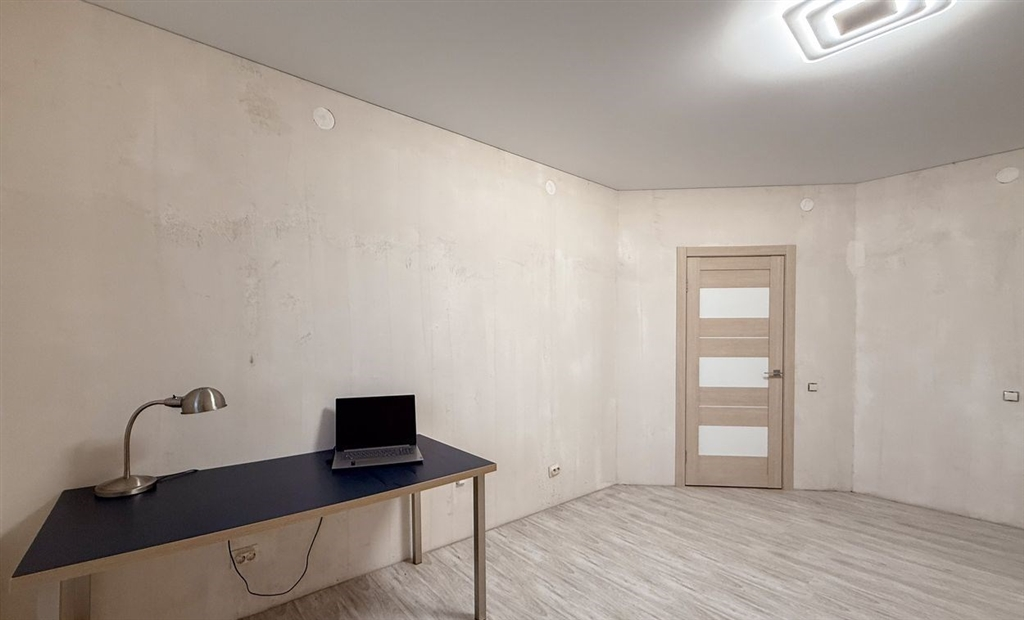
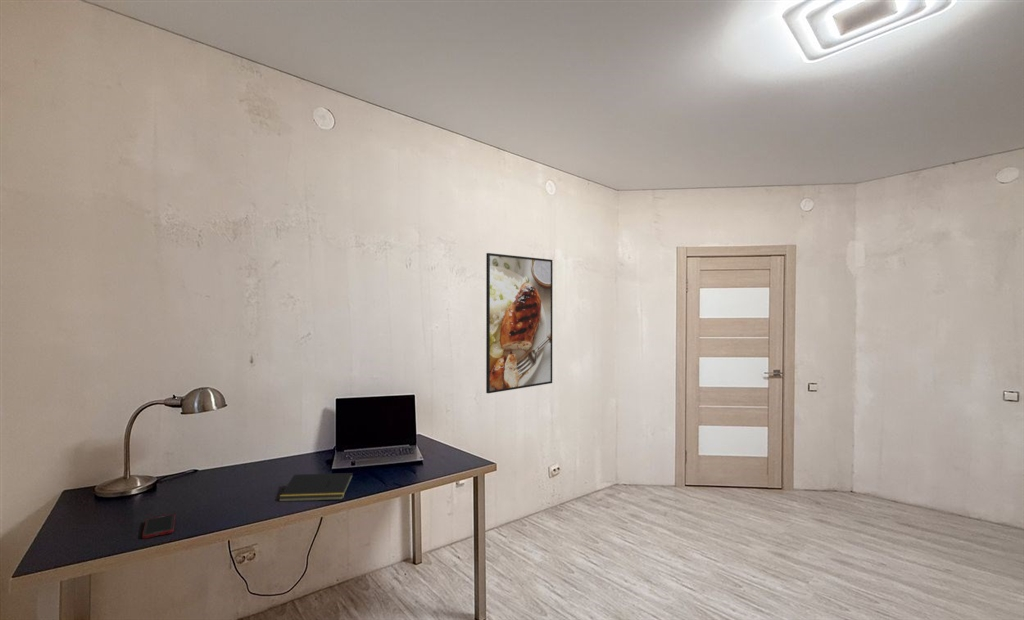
+ cell phone (159, 525)
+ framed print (521, 322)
+ notepad (317, 486)
